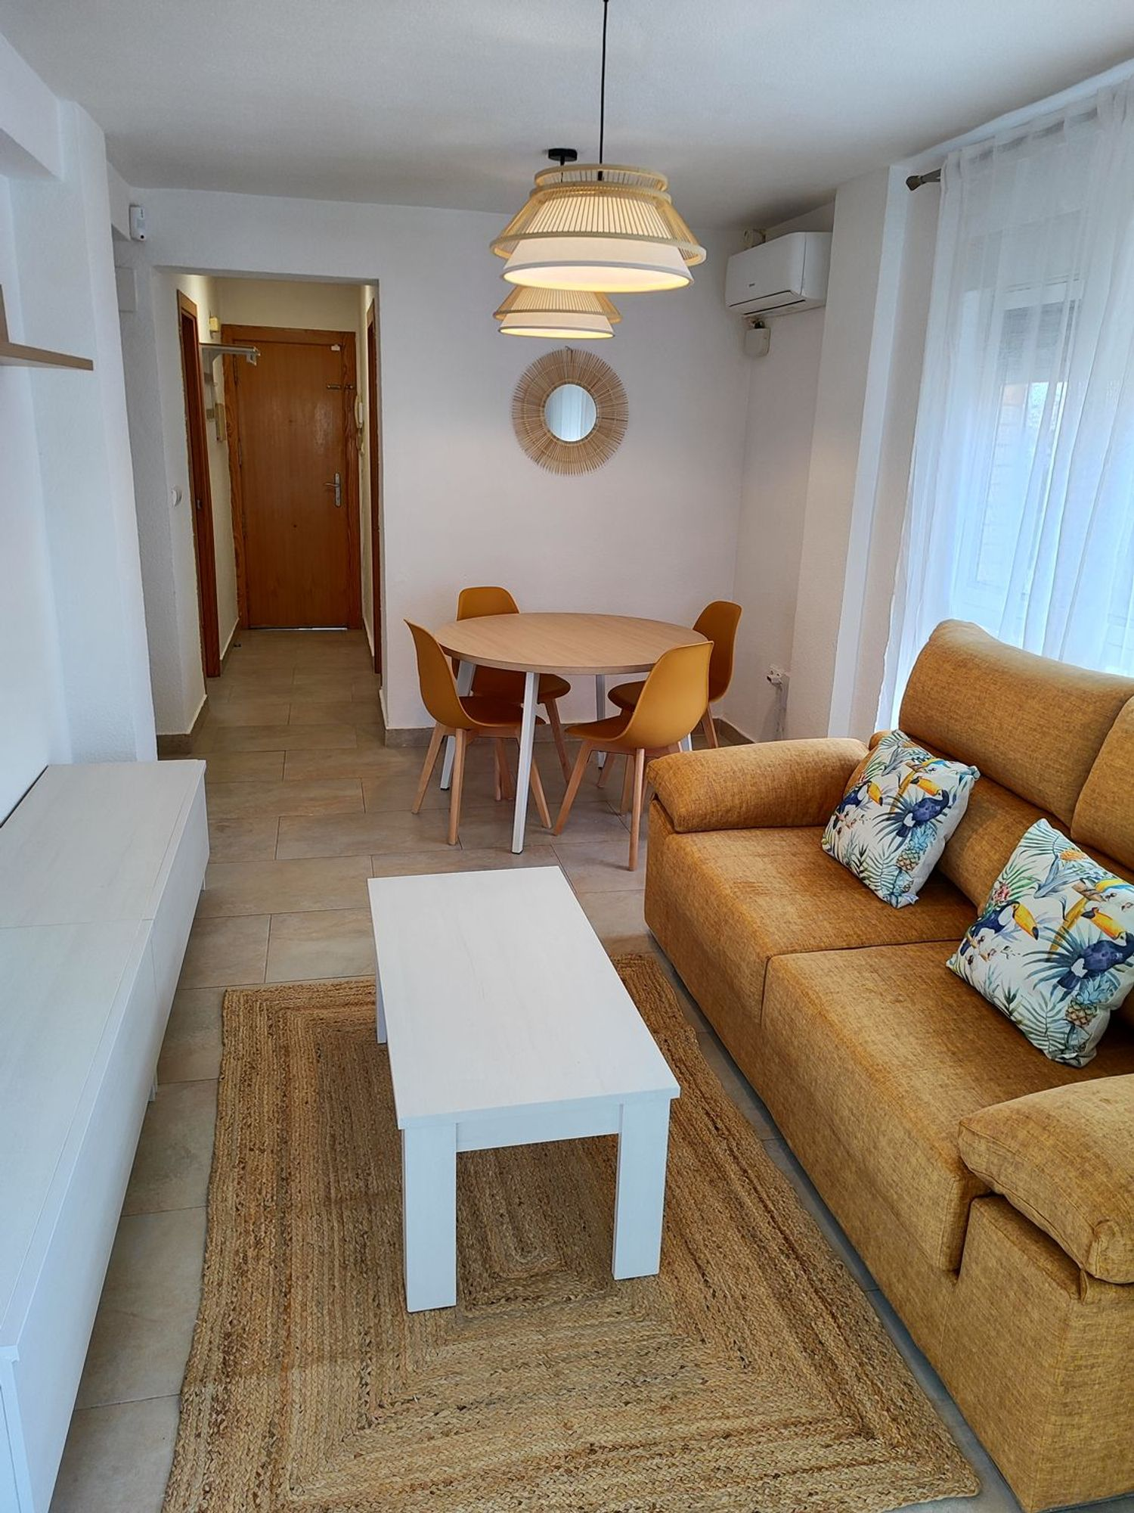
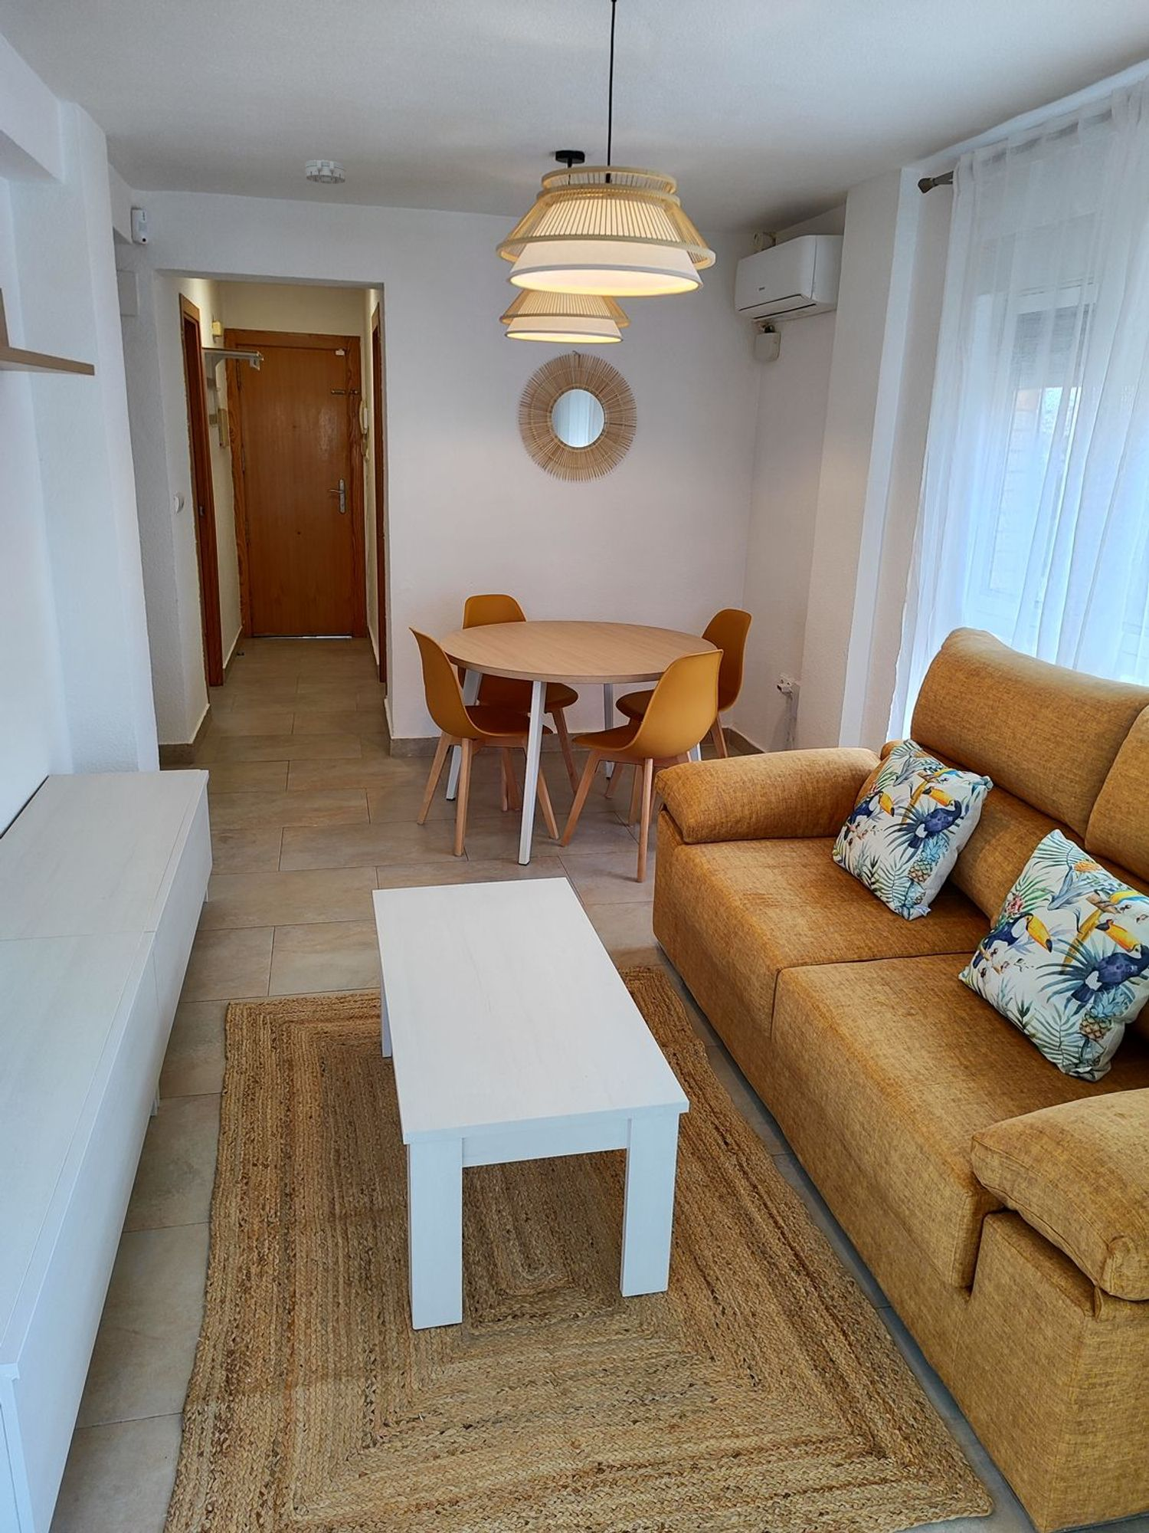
+ smoke detector (326, 171)
